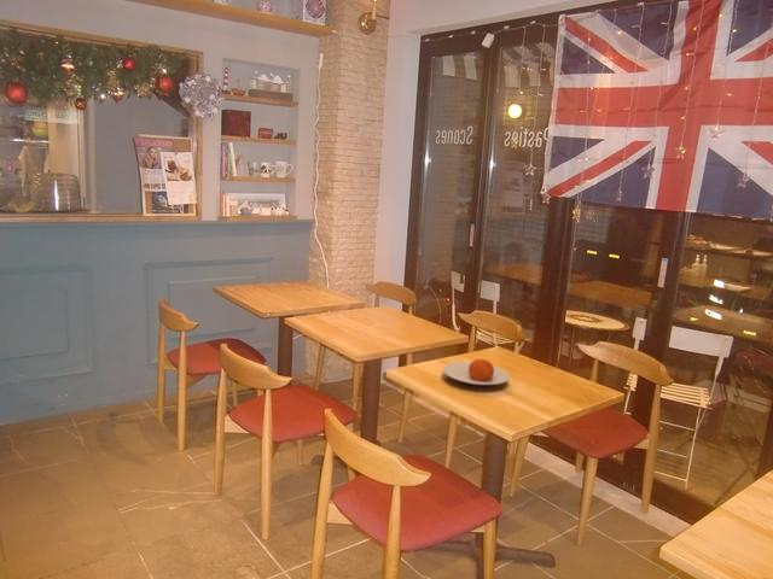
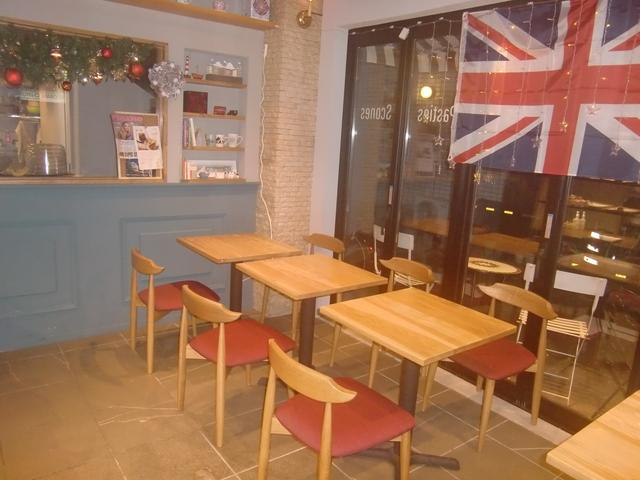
- plate (476, 370)
